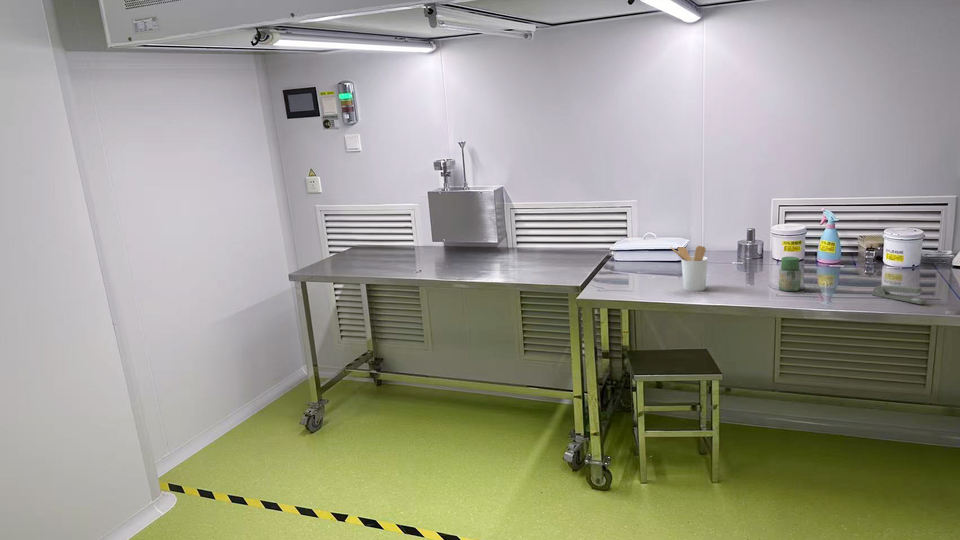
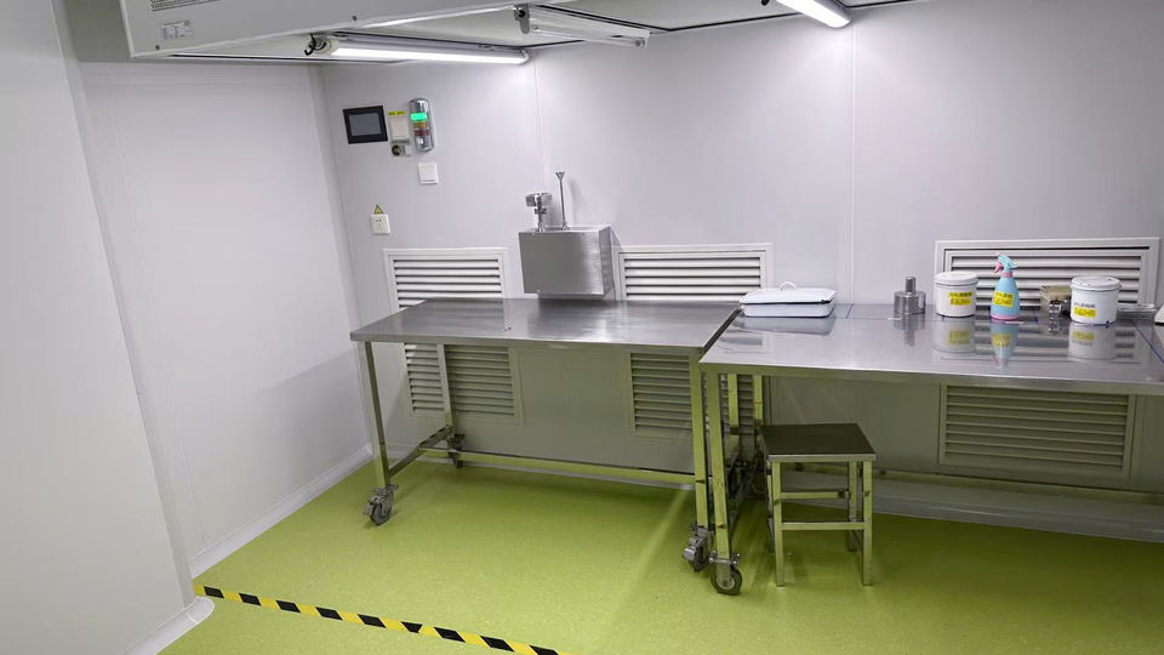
- jar (789, 273)
- utensil holder (688, 266)
- stapler (898, 292)
